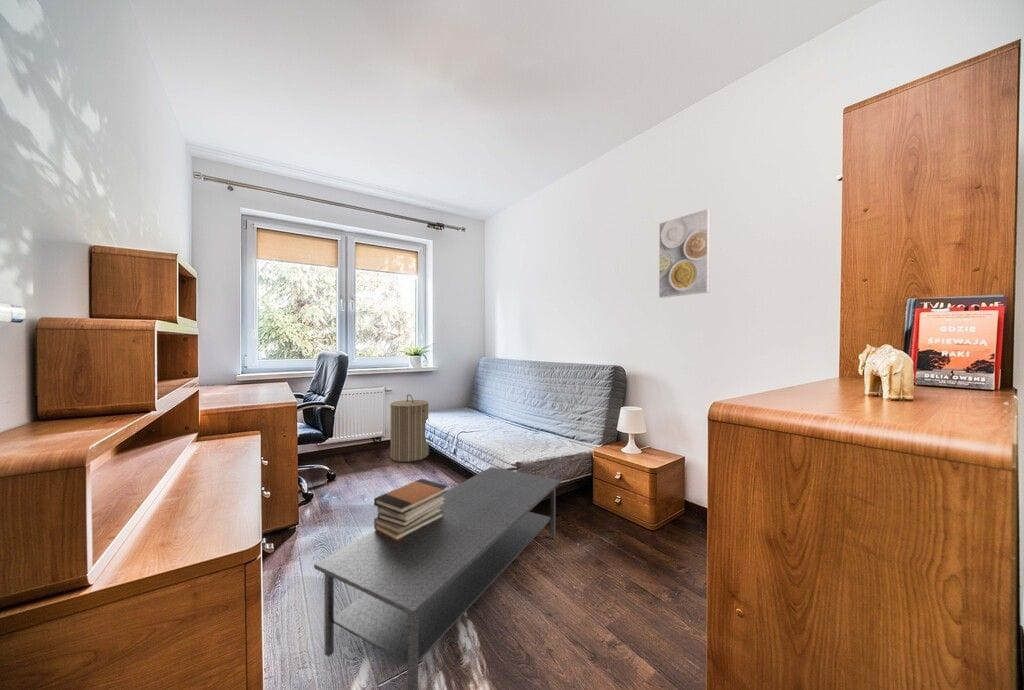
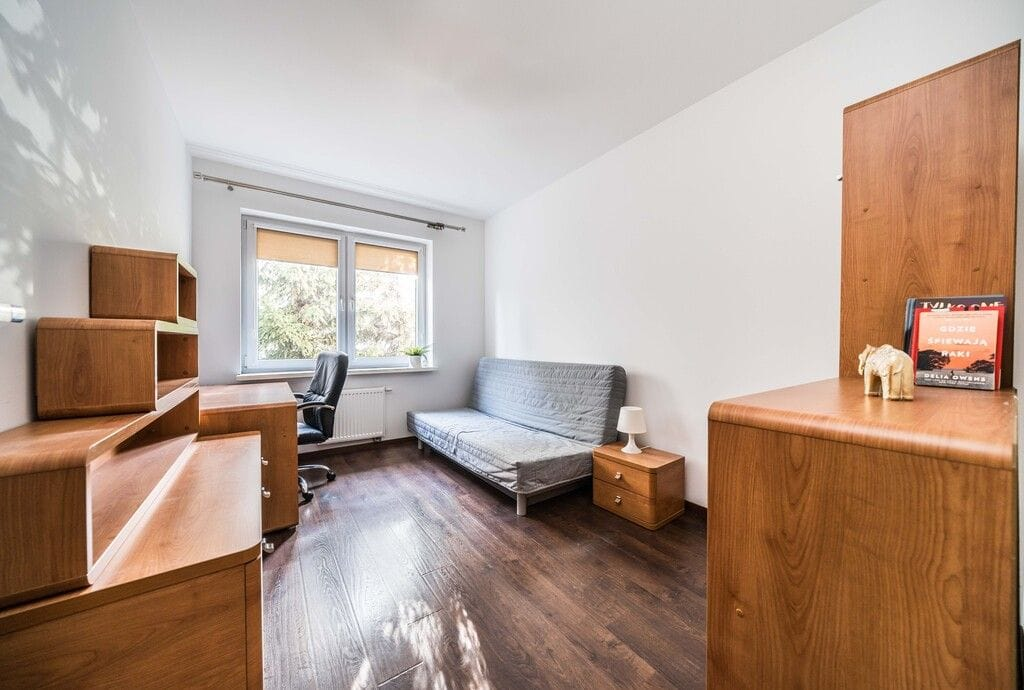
- coffee table (466, 547)
- laundry hamper (409, 425)
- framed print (683, 256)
- book stack (411, 506)
